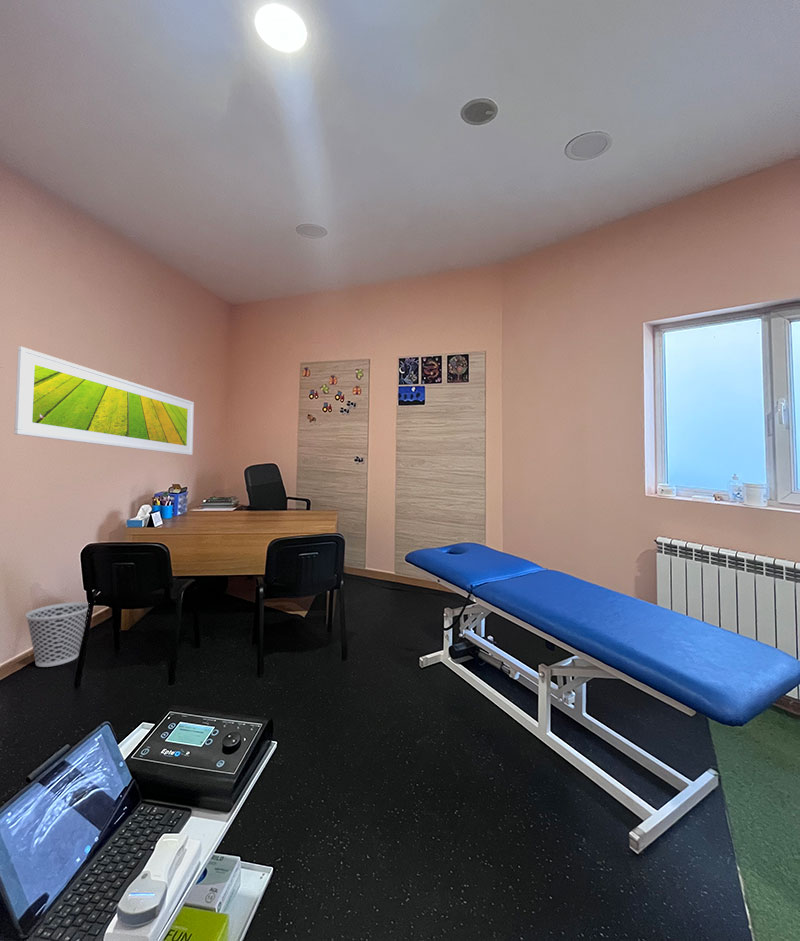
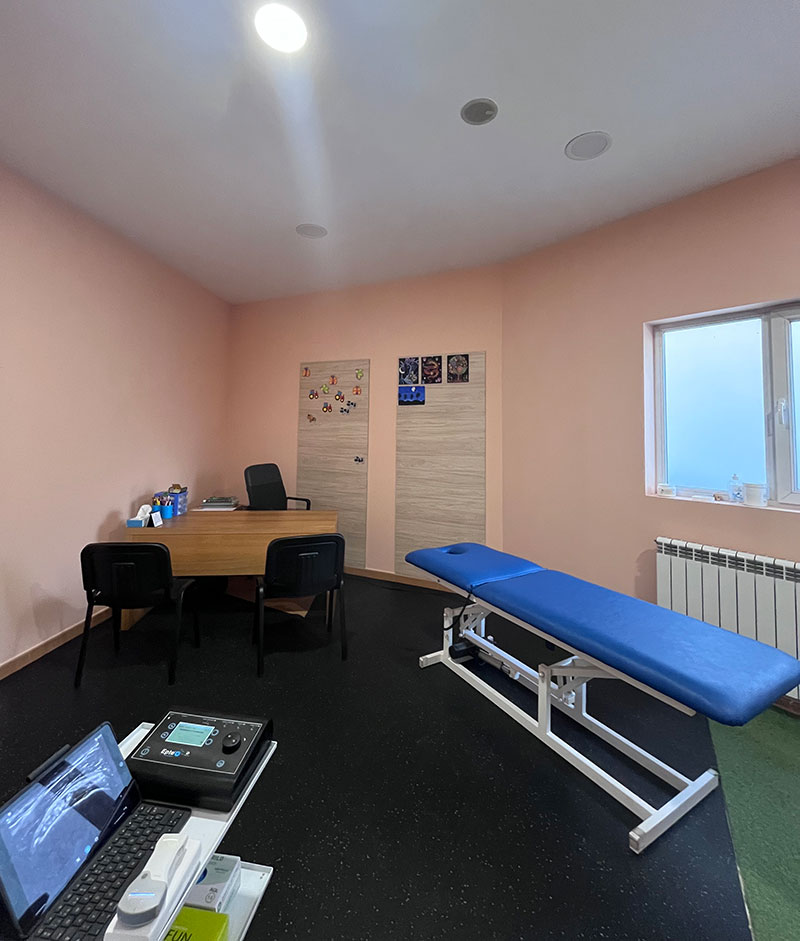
- wastebasket (58, 634)
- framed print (126, 414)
